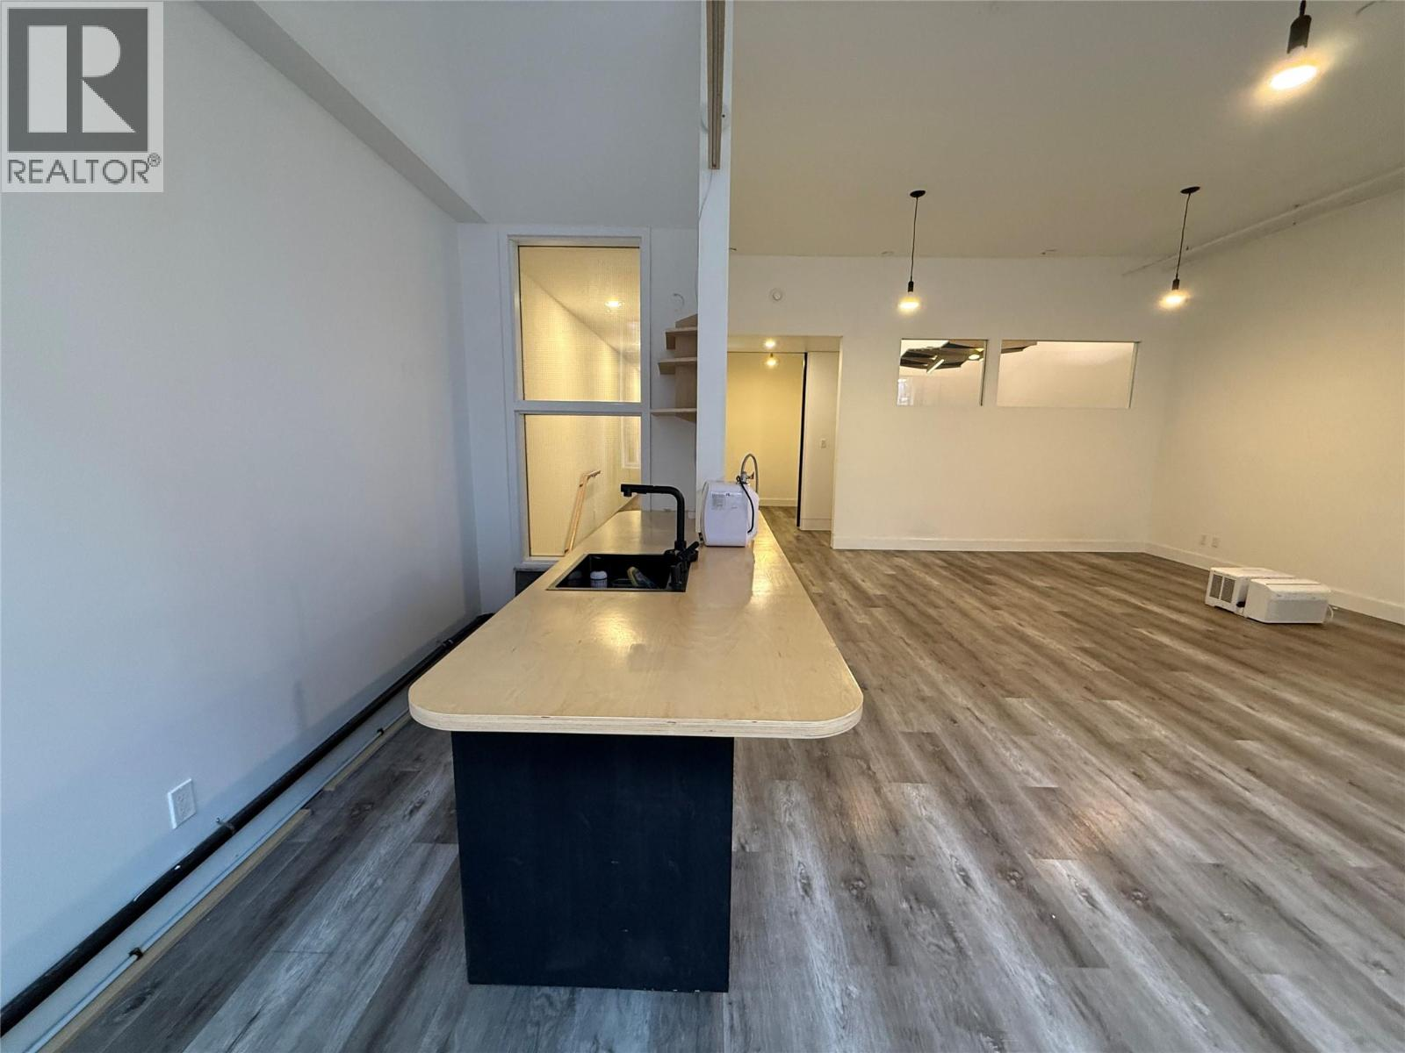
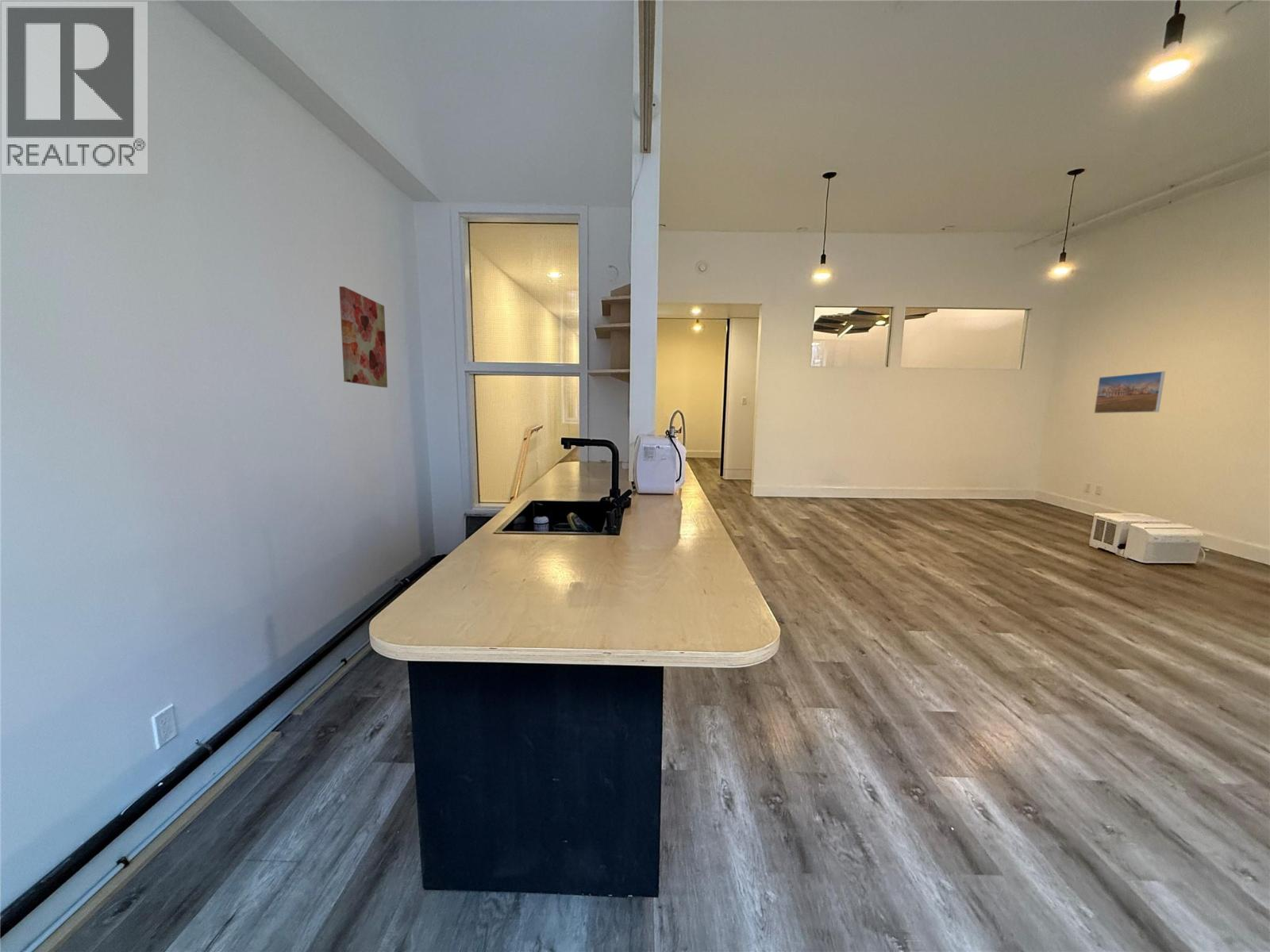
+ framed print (1127, 393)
+ wall art (365, 341)
